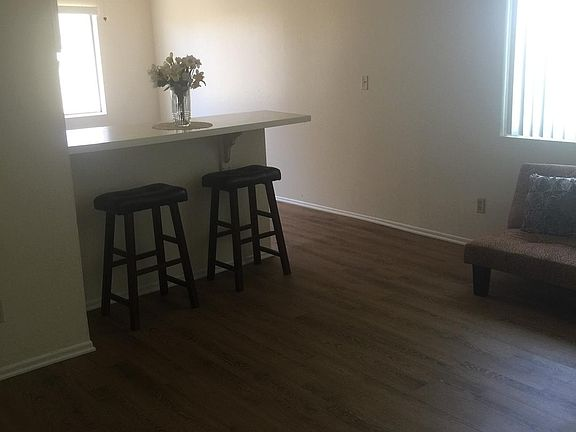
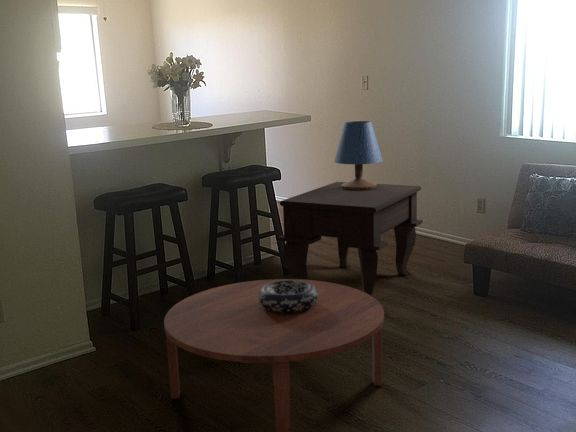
+ coffee table (275, 351)
+ table lamp (358, 157)
+ decorative bowl (288, 296)
+ side table (352, 239)
